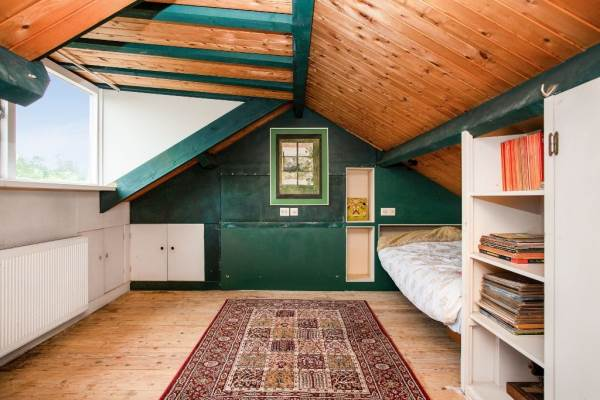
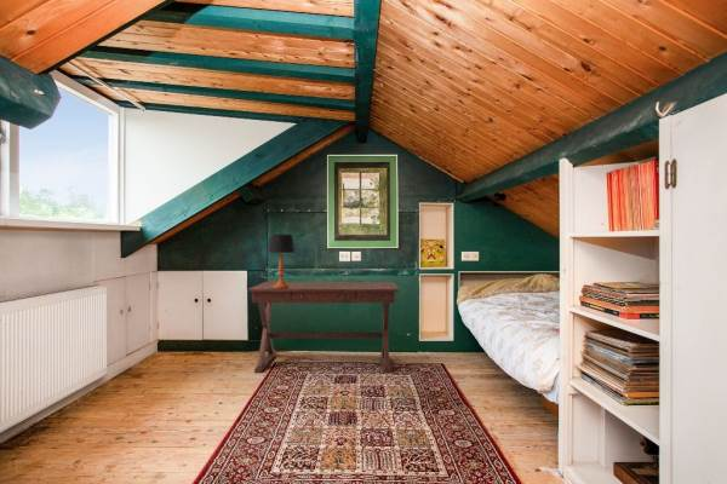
+ table lamp (281, 260)
+ desk (326, 333)
